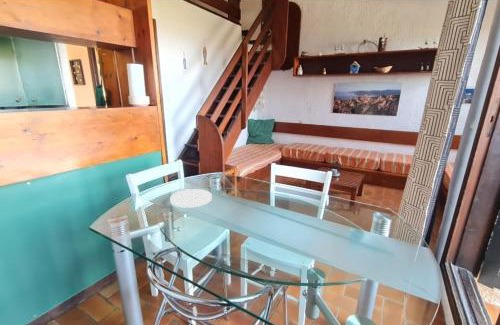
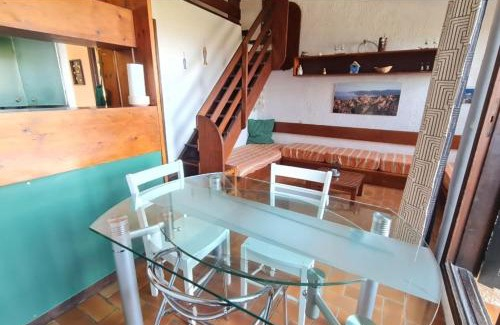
- plate (191, 197)
